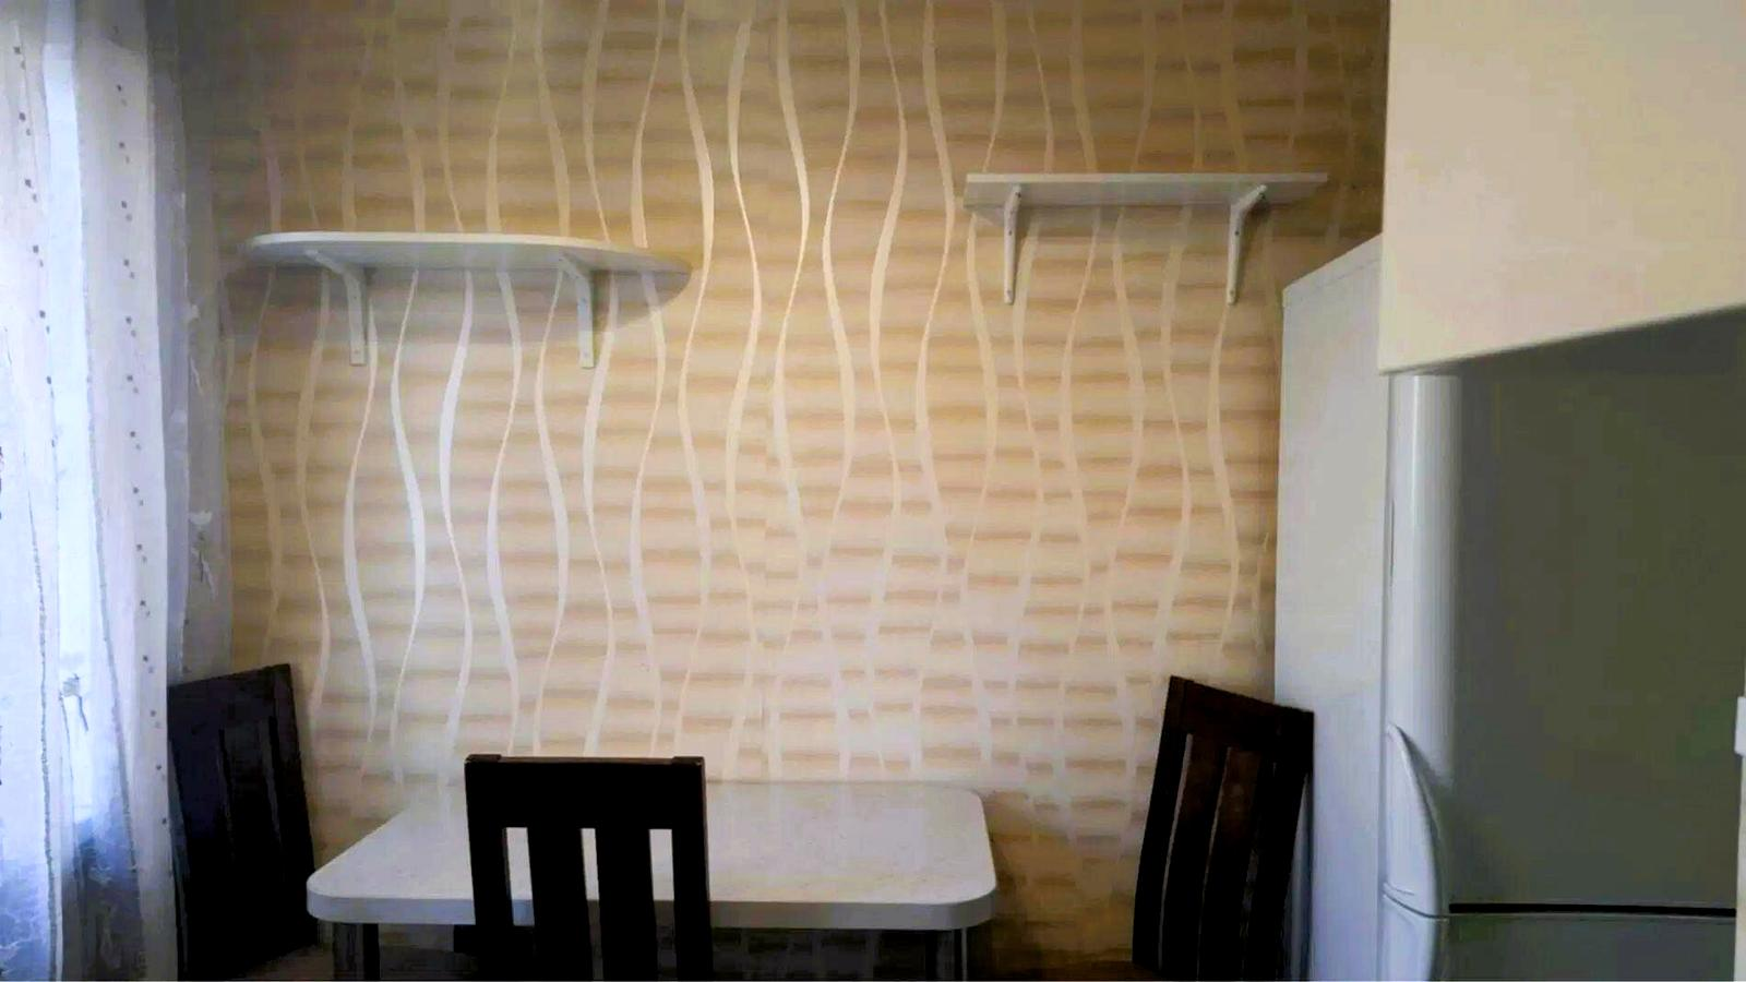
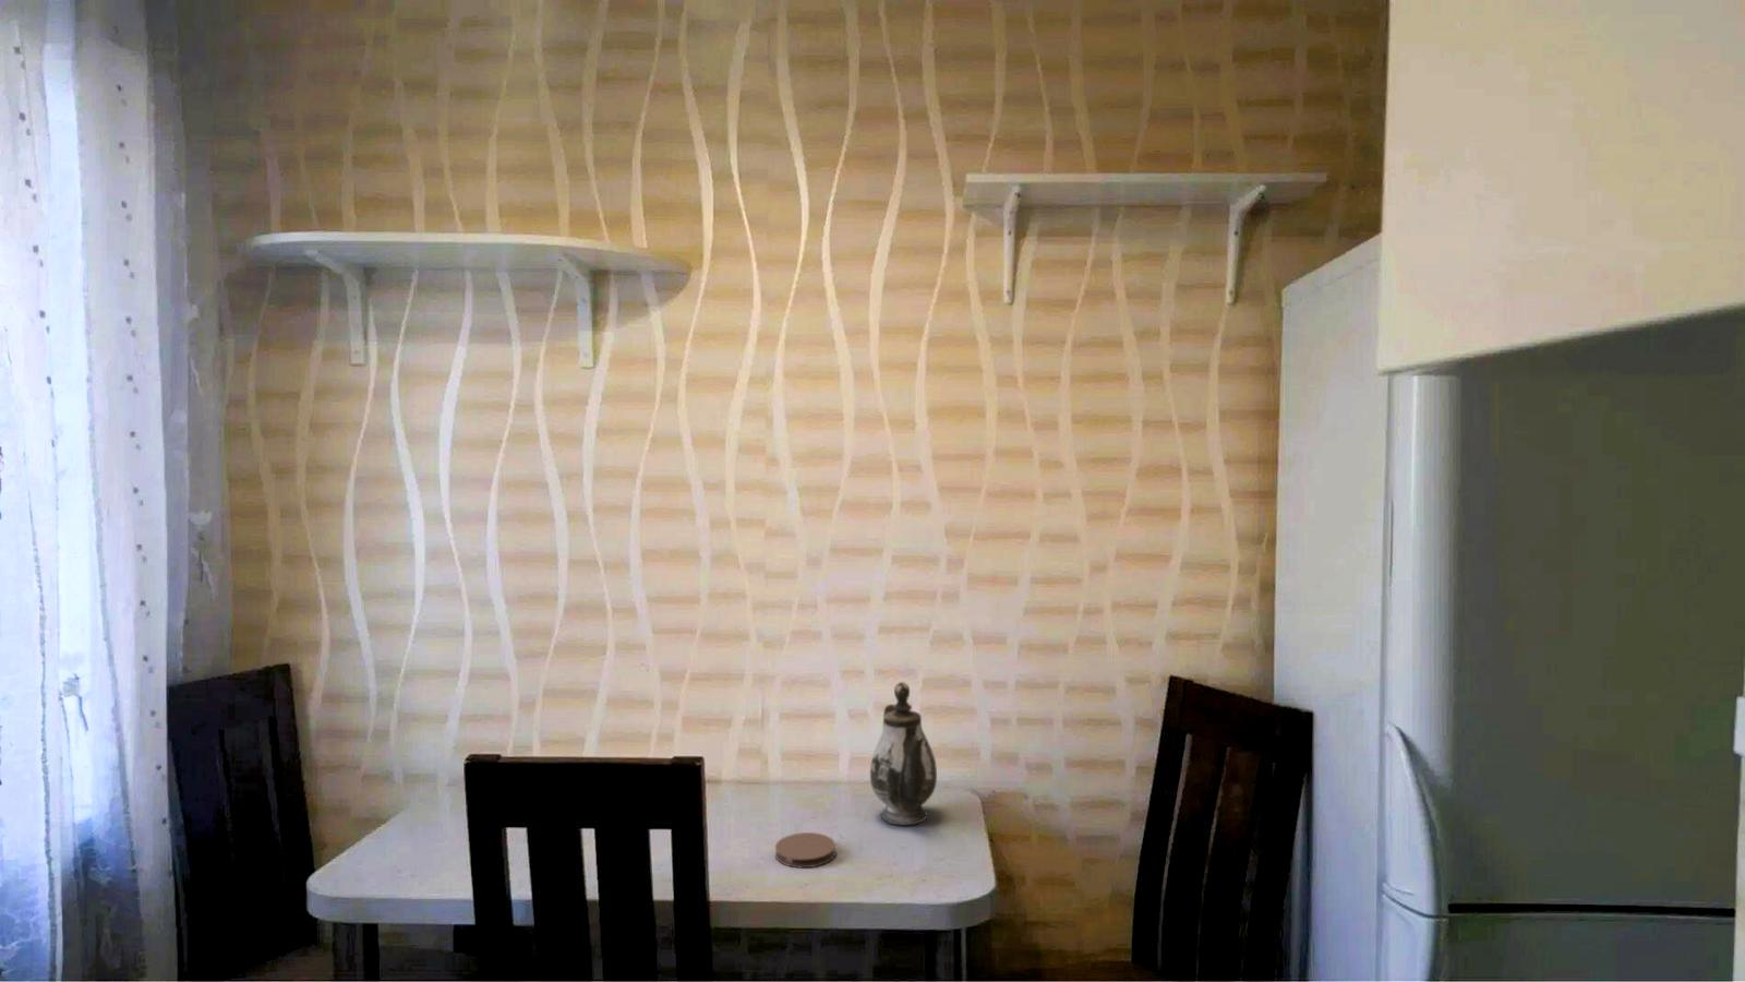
+ teapot (904, 751)
+ coaster (805, 849)
